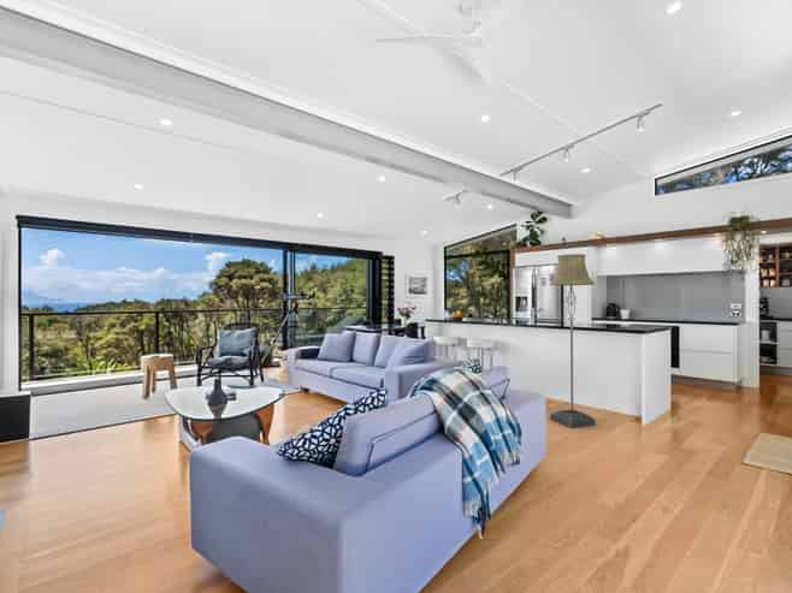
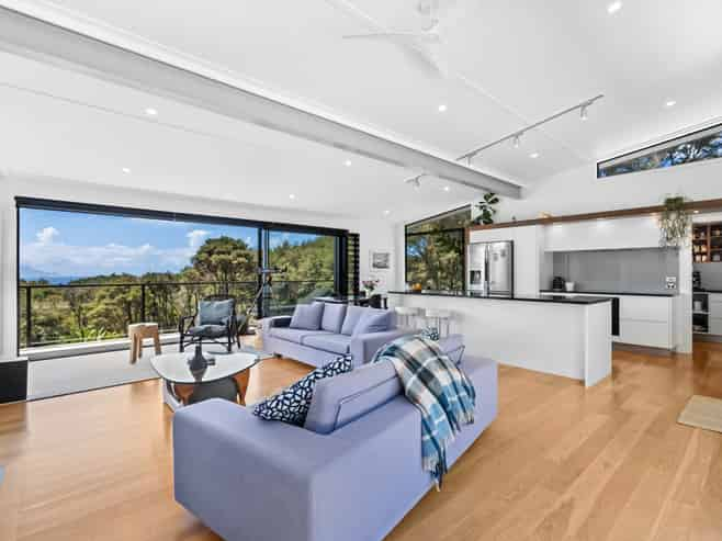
- floor lamp (572, 338)
